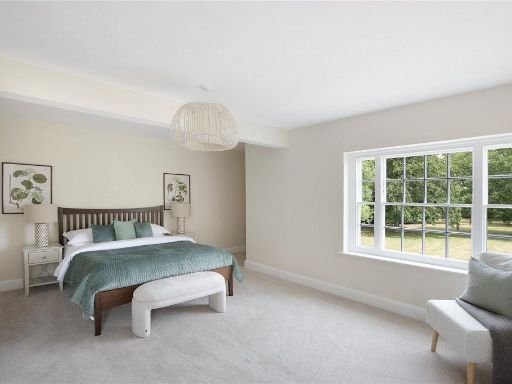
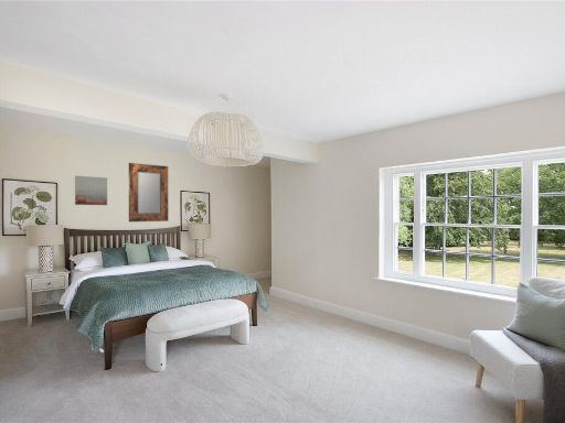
+ wall art (90, 191)
+ home mirror (149, 193)
